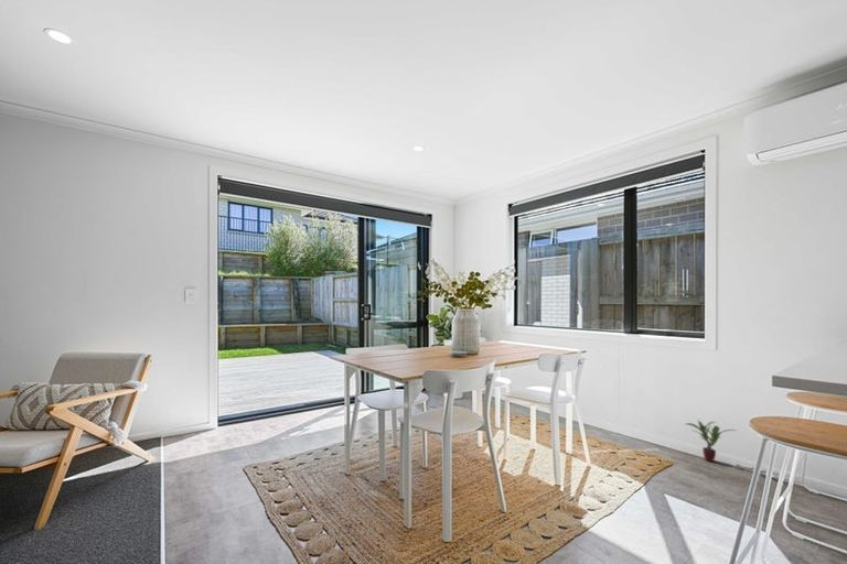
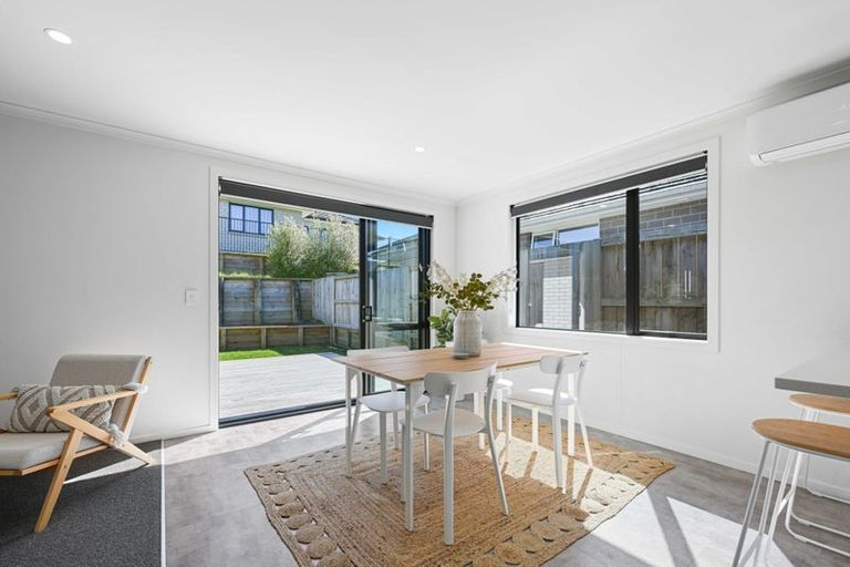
- potted plant (708, 442)
